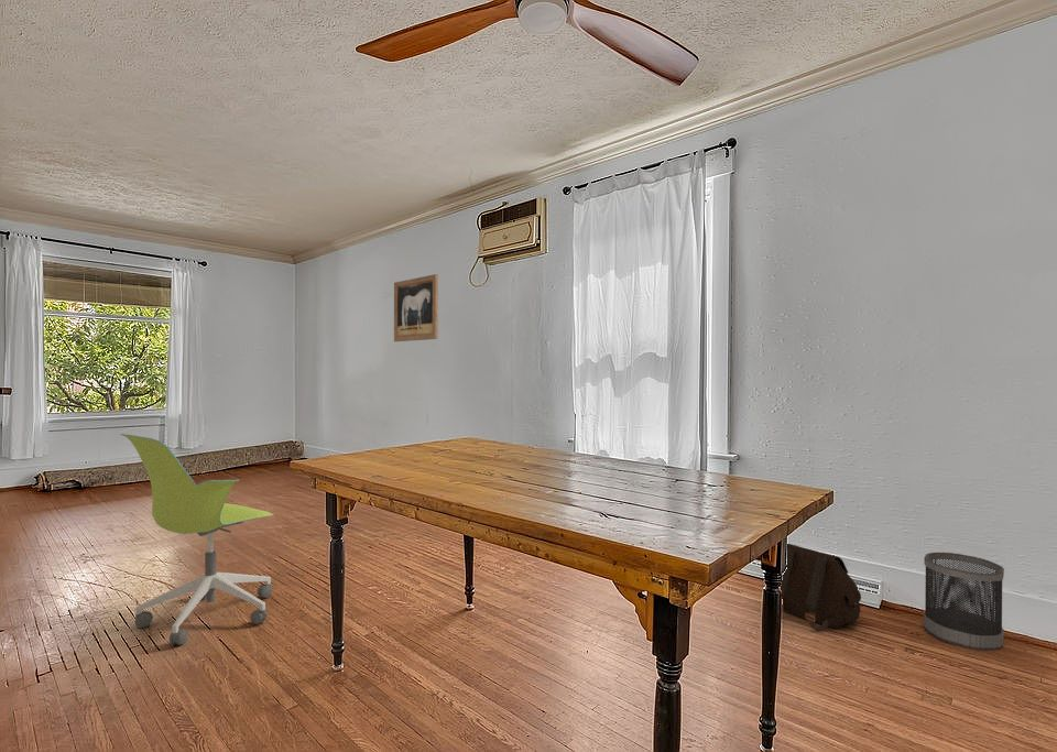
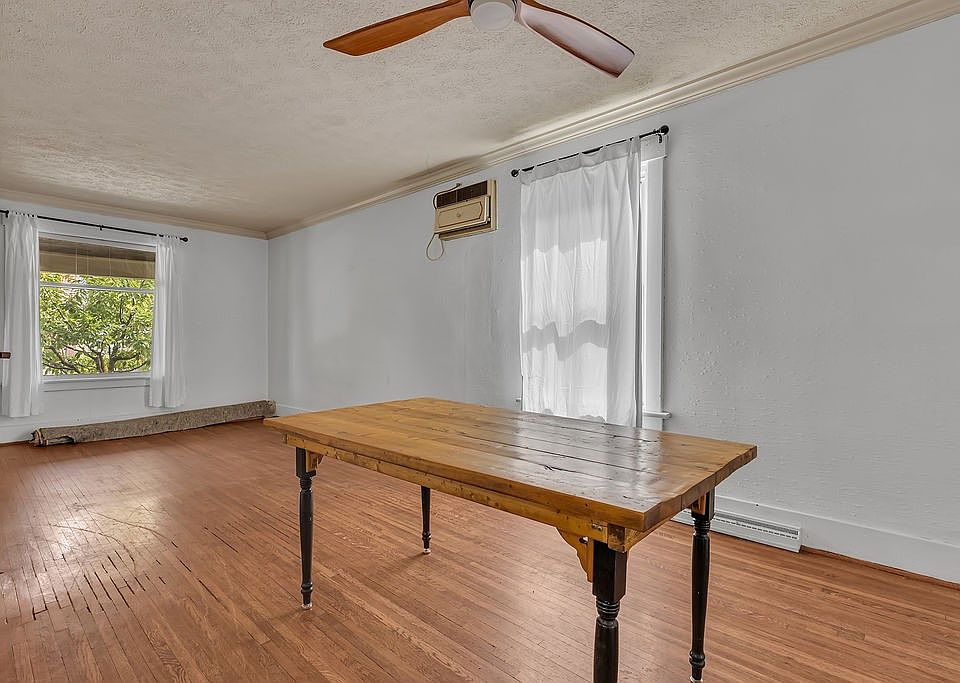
- satchel (811, 582)
- wastebasket (962, 598)
- office chair (206, 523)
- wall art (414, 309)
